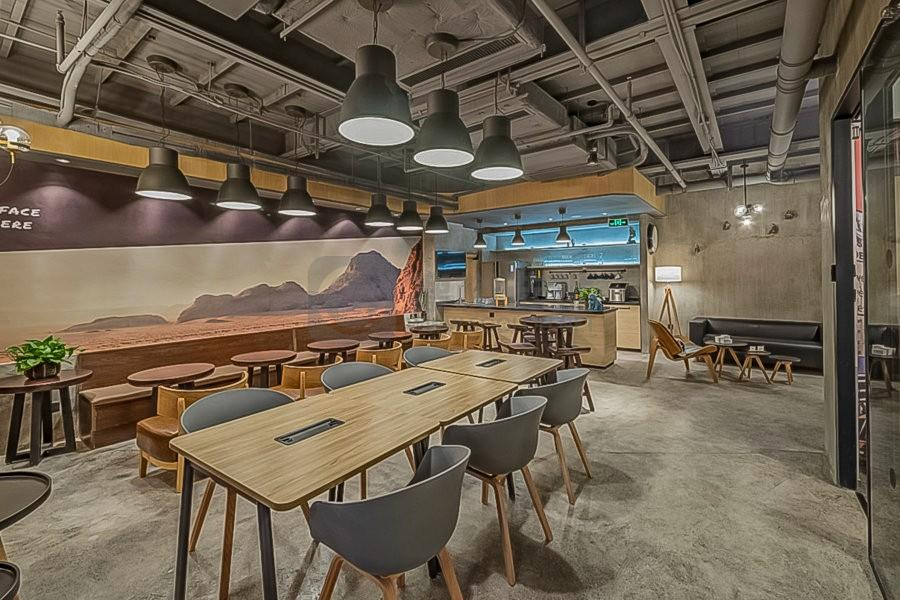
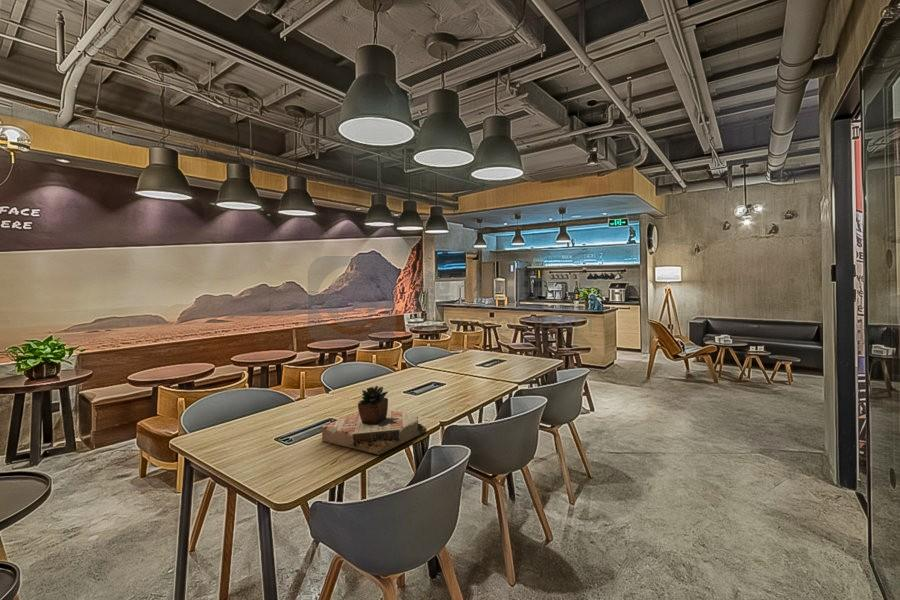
+ succulent plant (374, 411)
